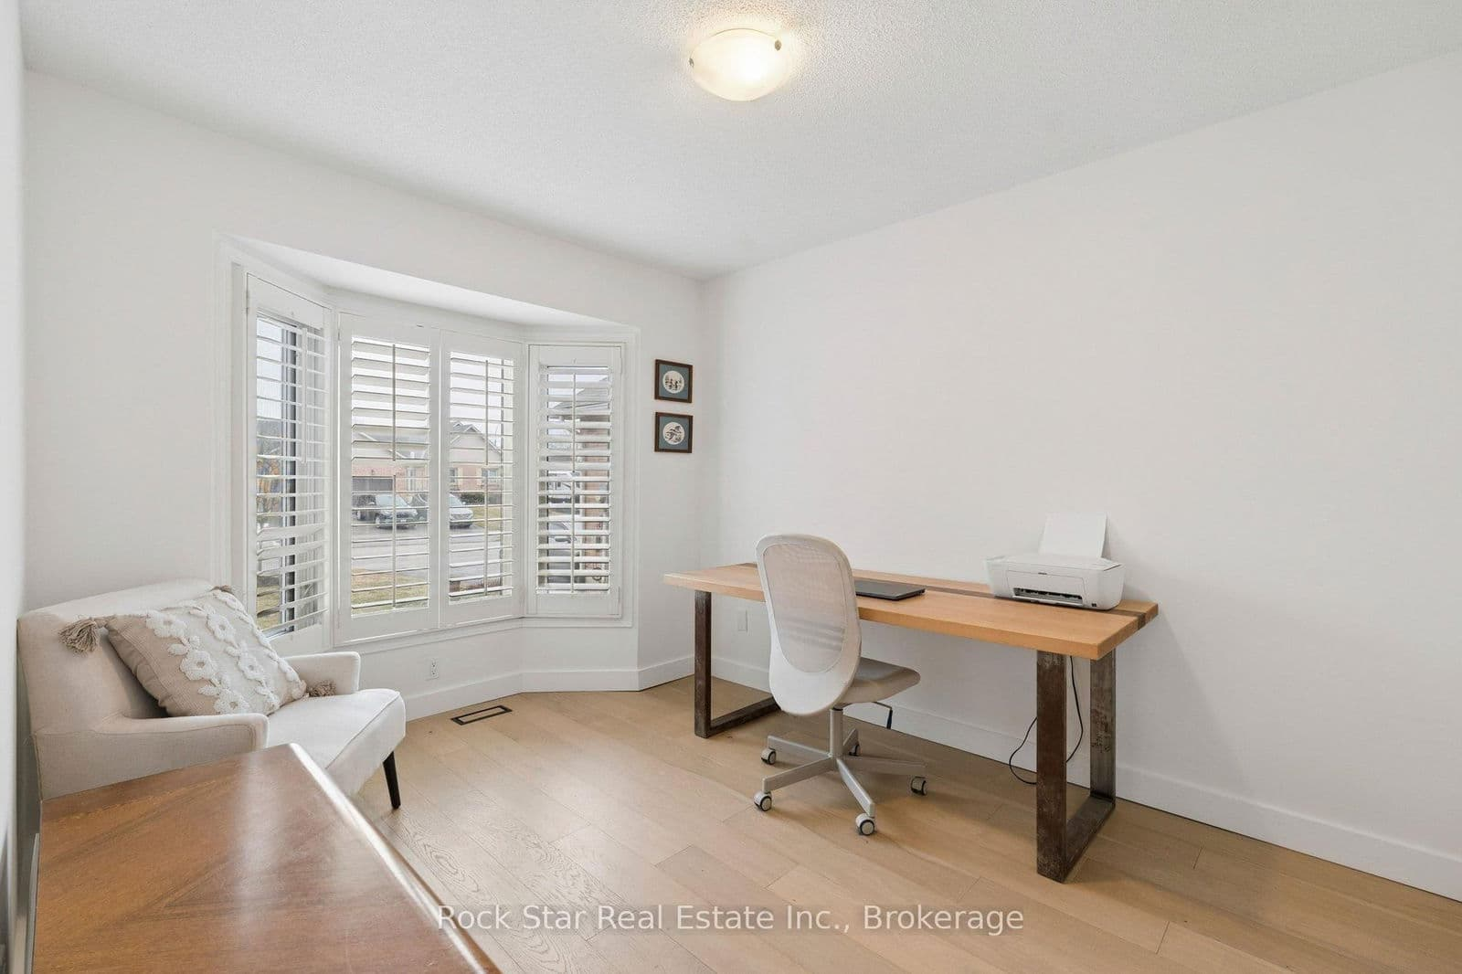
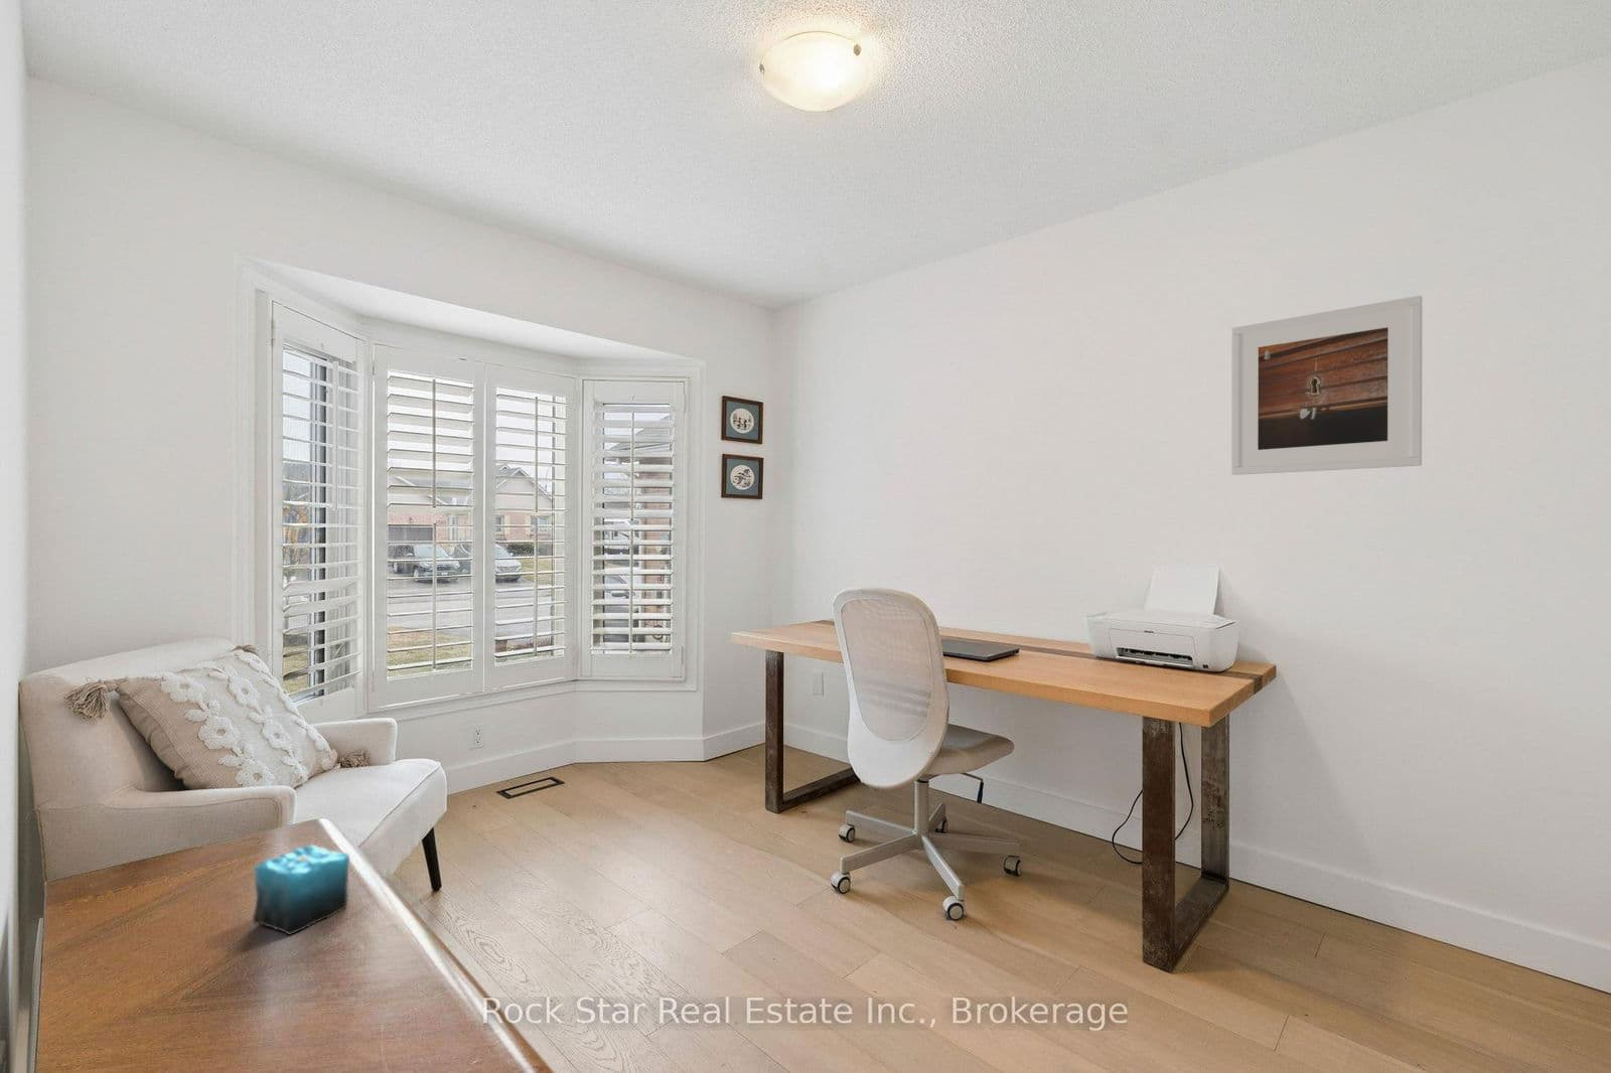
+ candle (301, 874)
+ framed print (1320, 392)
